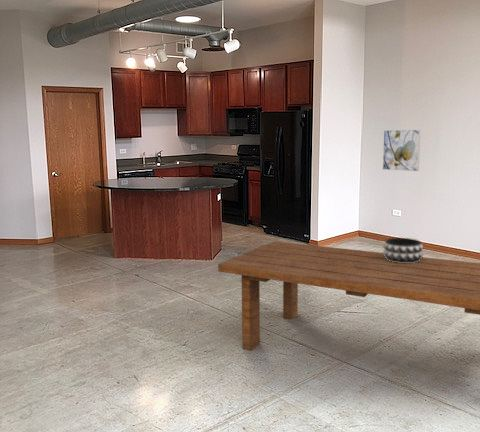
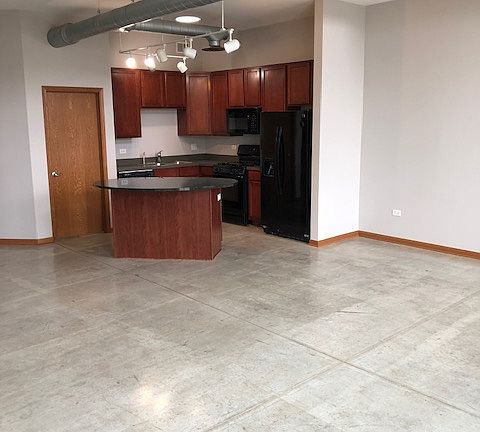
- decorative bowl (402, 249)
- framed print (401, 150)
- dining table (373, 294)
